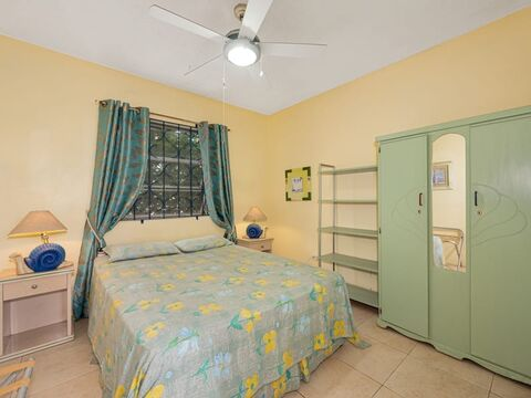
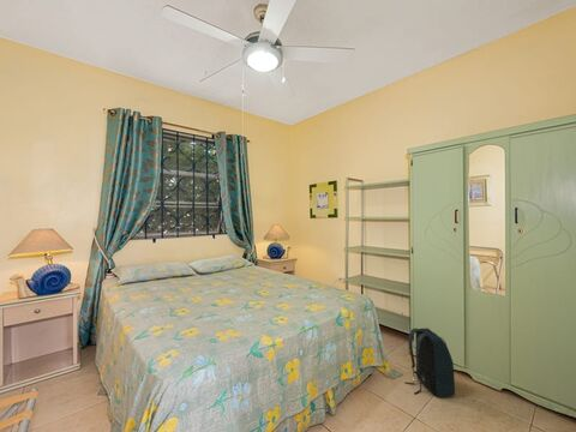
+ backpack (427, 358)
